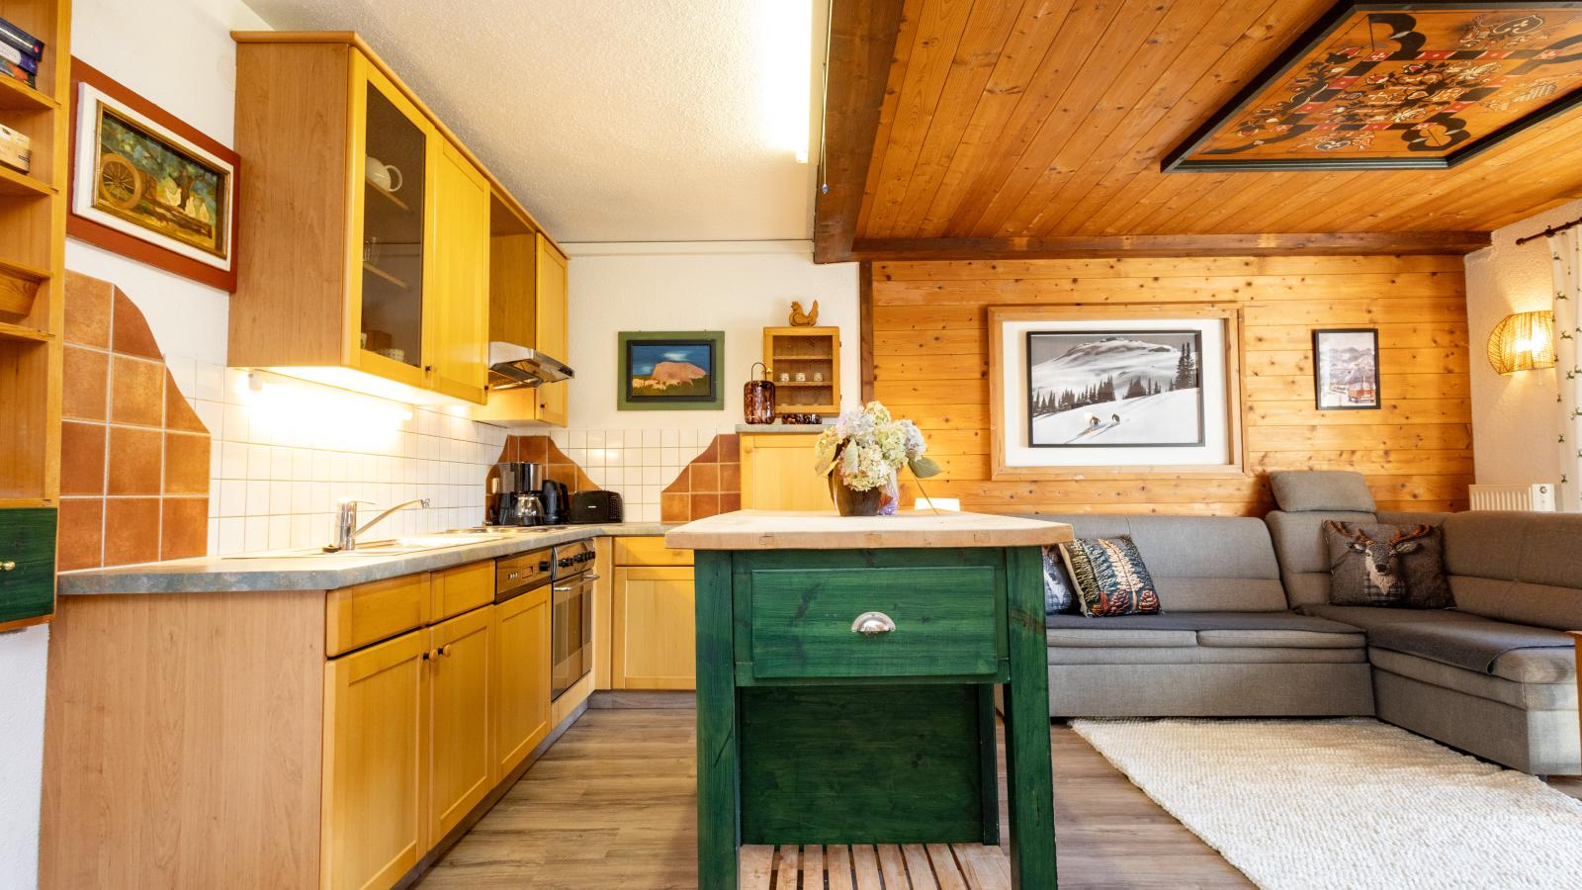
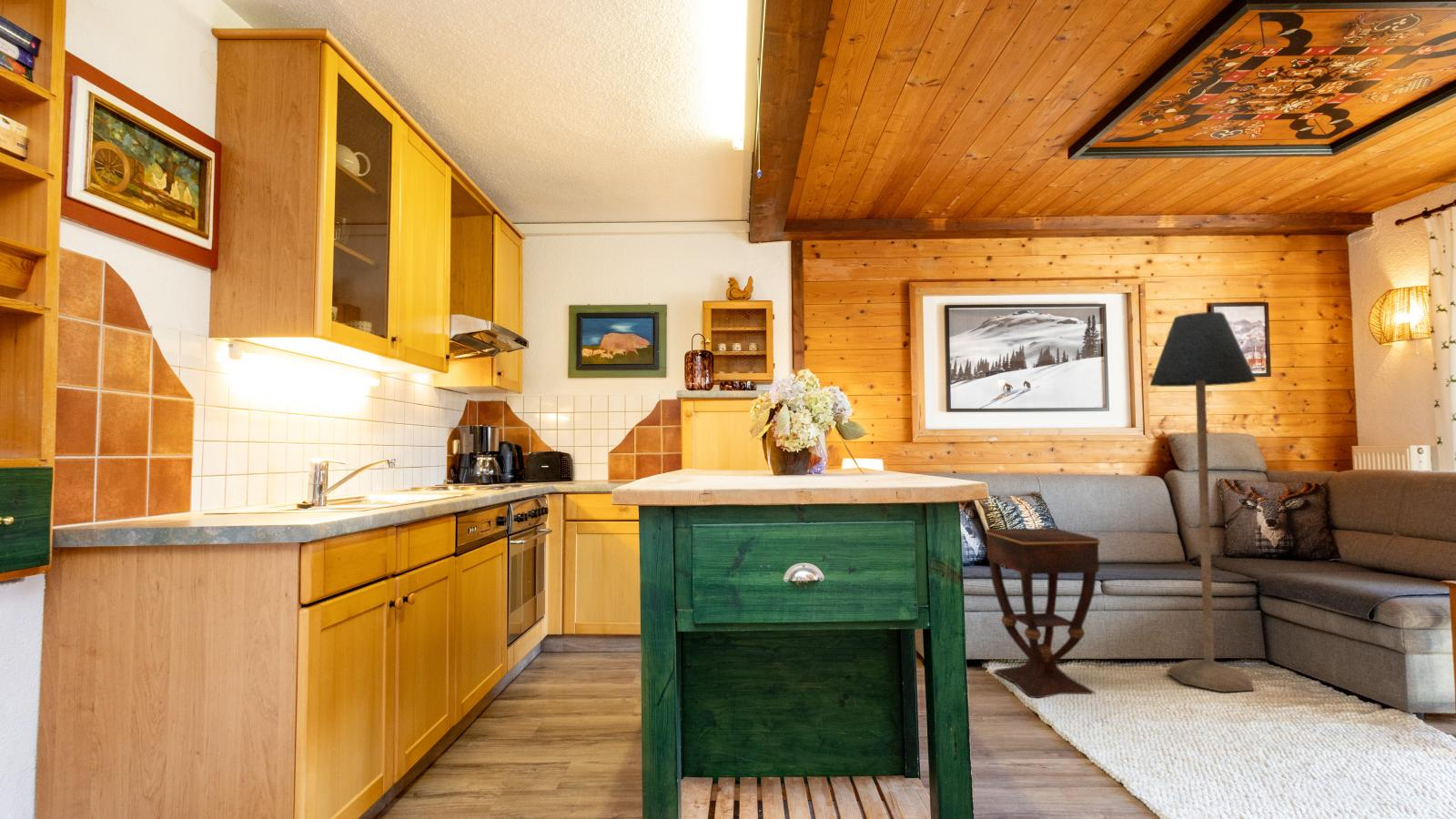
+ side table (1046, 607)
+ floor lamp (1205, 495)
